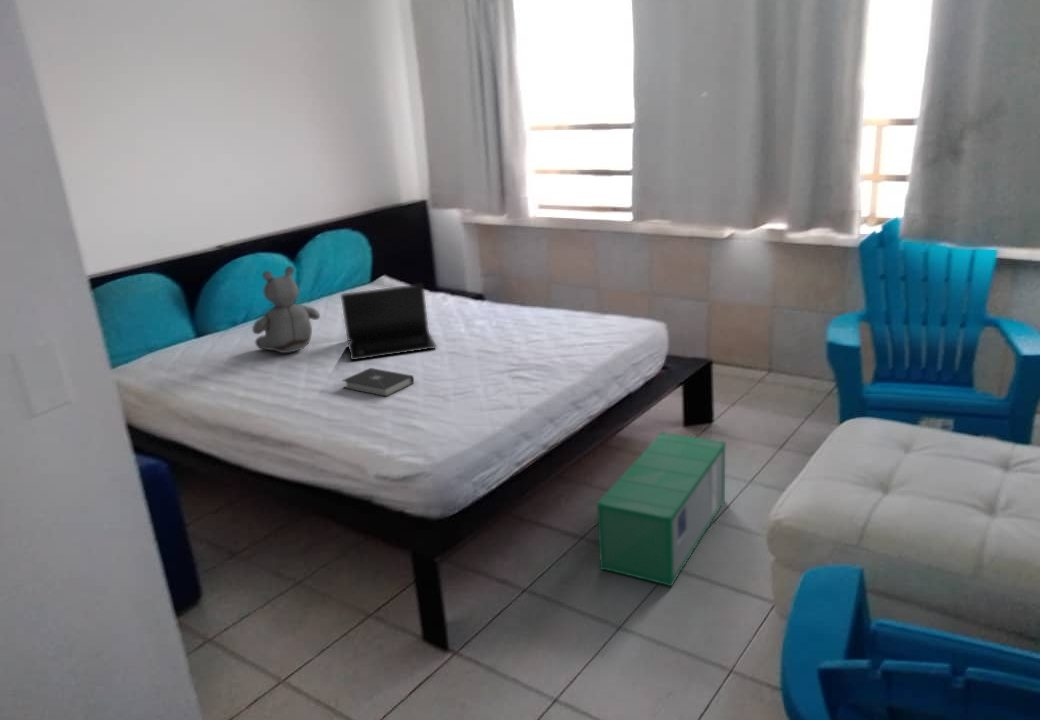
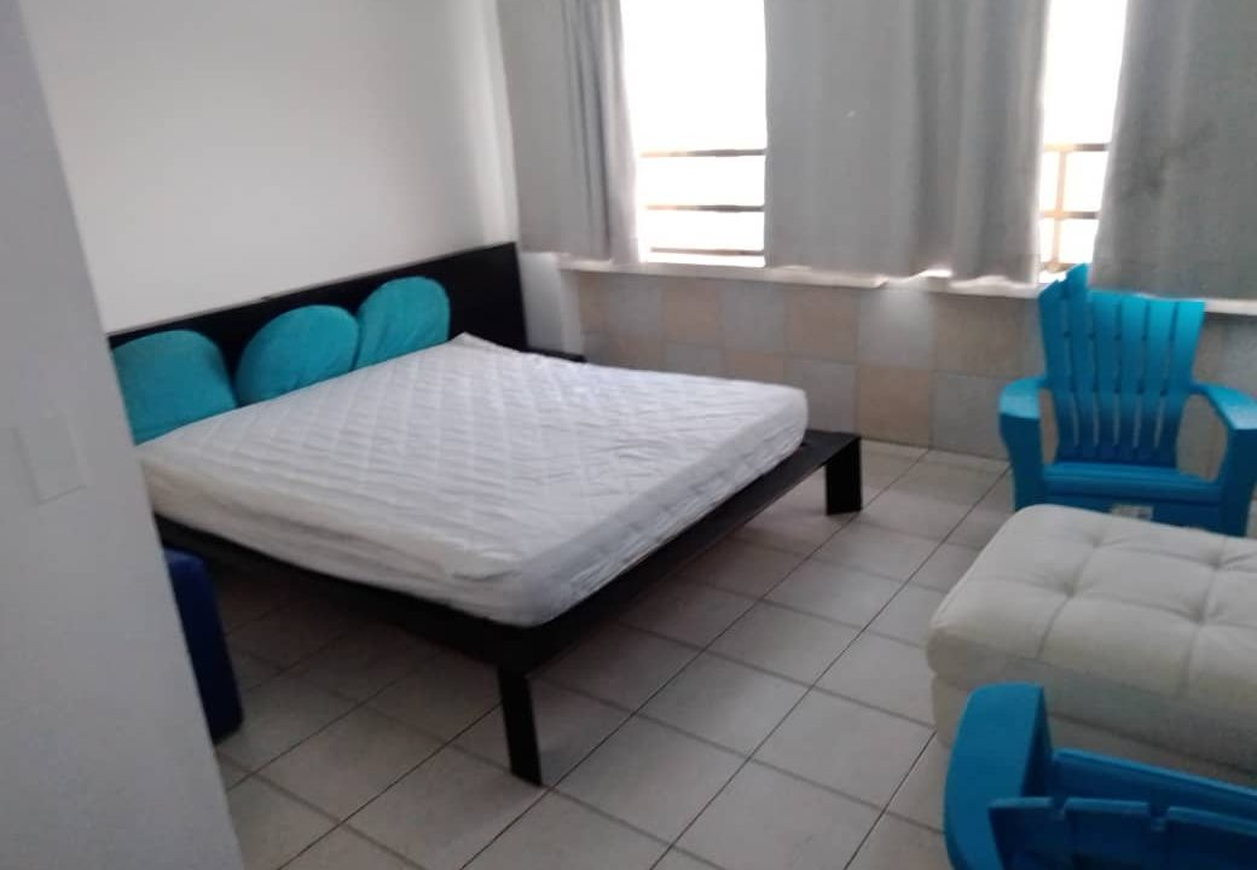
- storage bin (665, 502)
- book (378, 381)
- stuffed bear (279, 308)
- laptop (388, 321)
